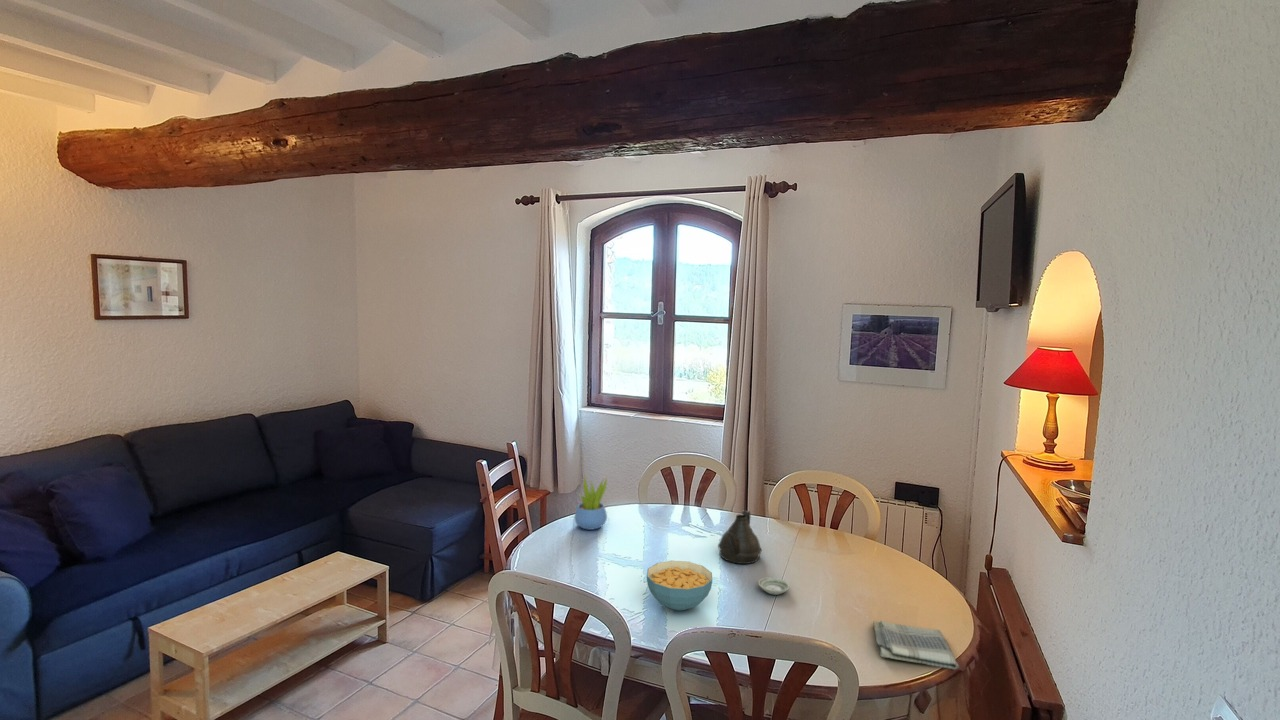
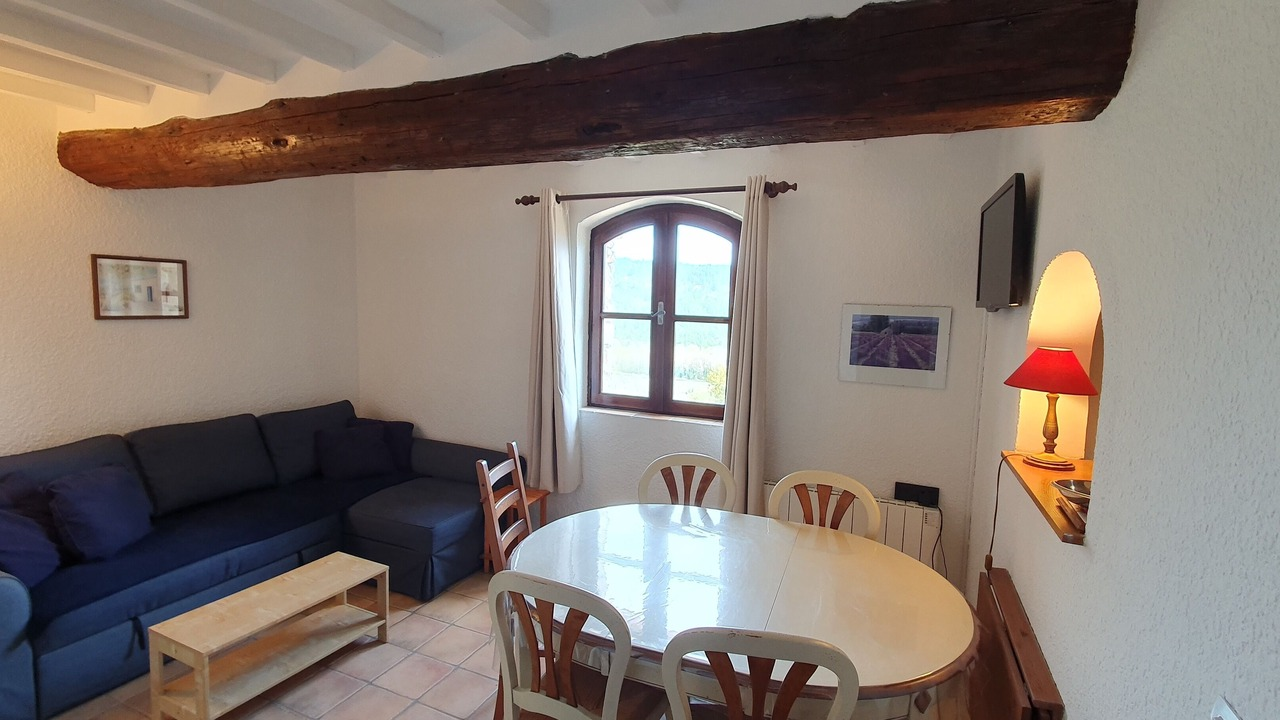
- succulent plant (591, 501)
- saucer (773, 587)
- dish towel (911, 641)
- teapot (737, 538)
- cereal bowl (679, 590)
